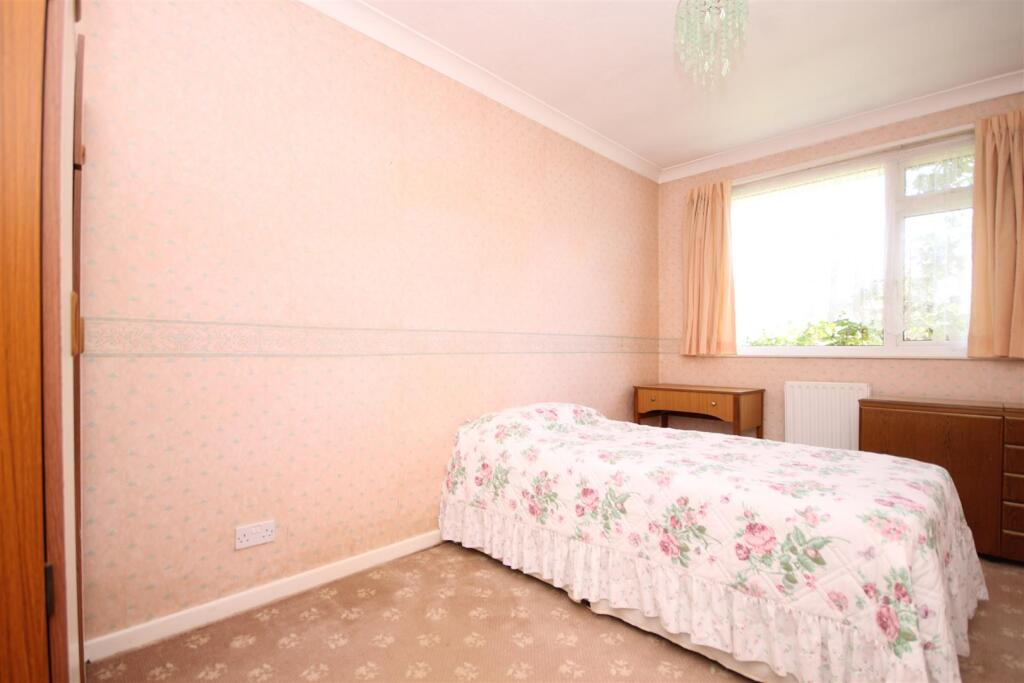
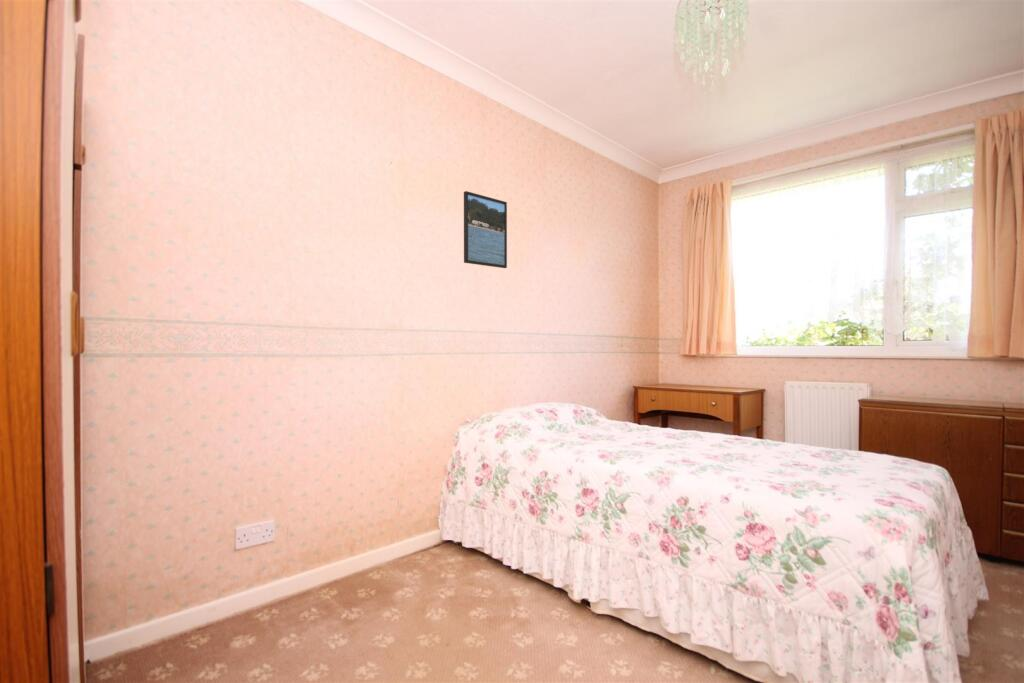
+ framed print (486, 231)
